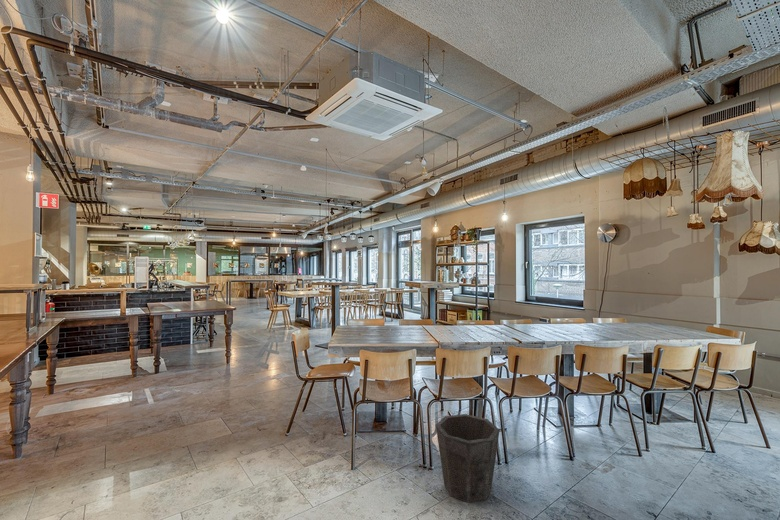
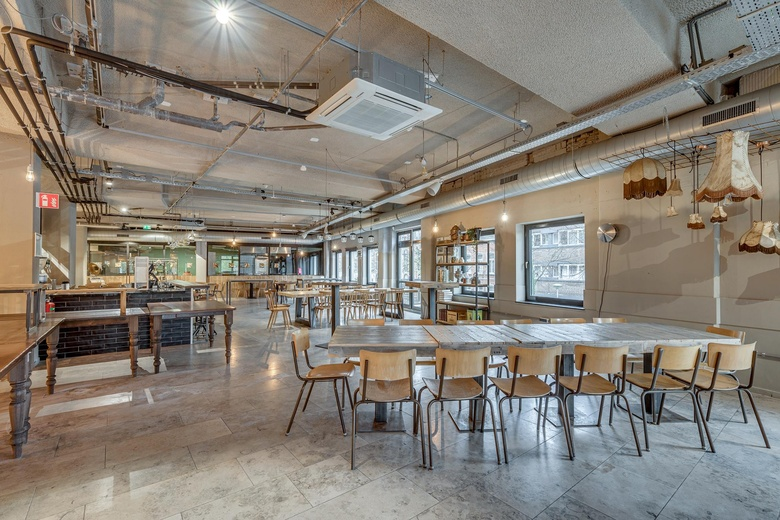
- waste bin (467, 457)
